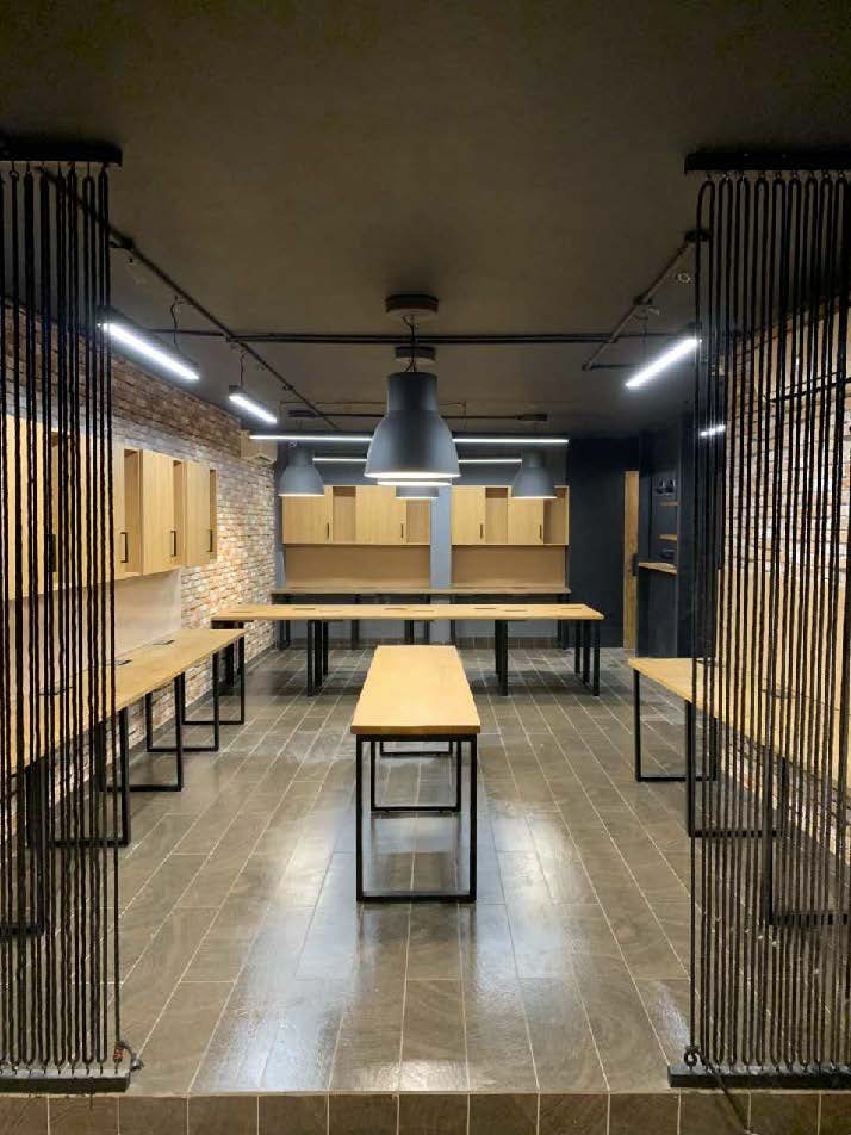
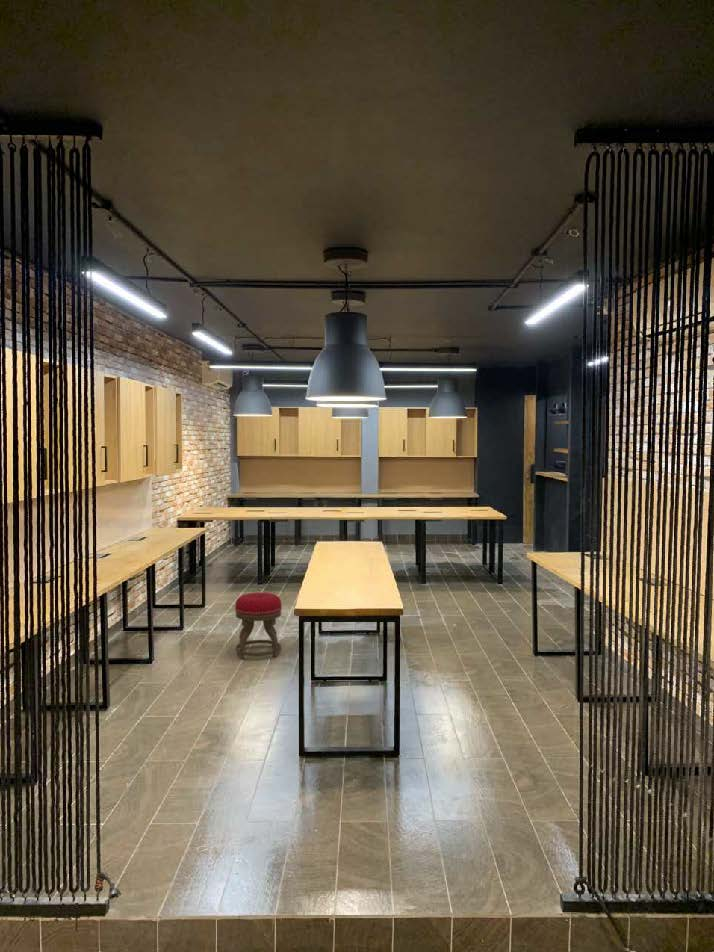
+ stool (258, 620)
